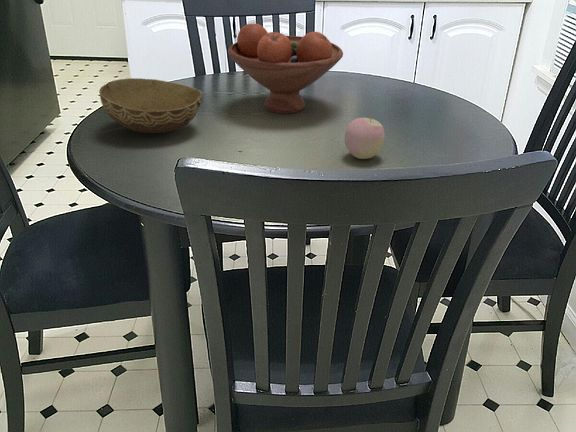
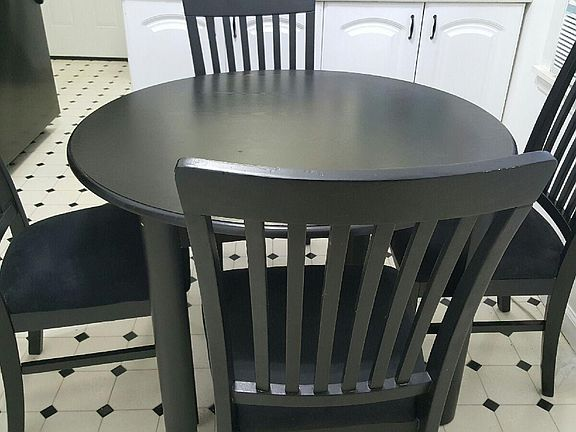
- apple (364, 135)
- fruit bowl (285, 67)
- bowl (153, 108)
